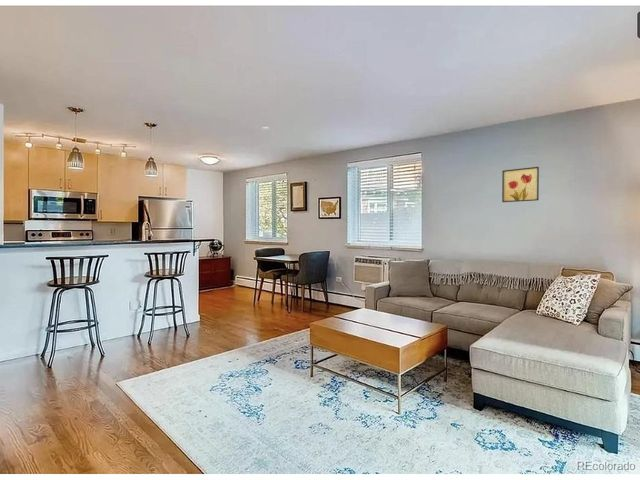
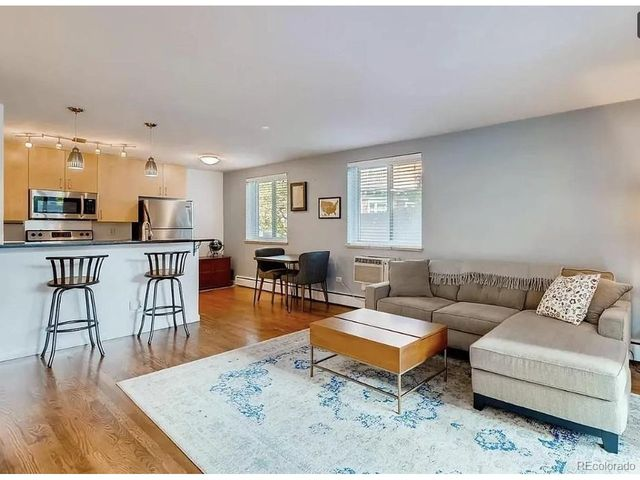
- wall art (520, 185)
